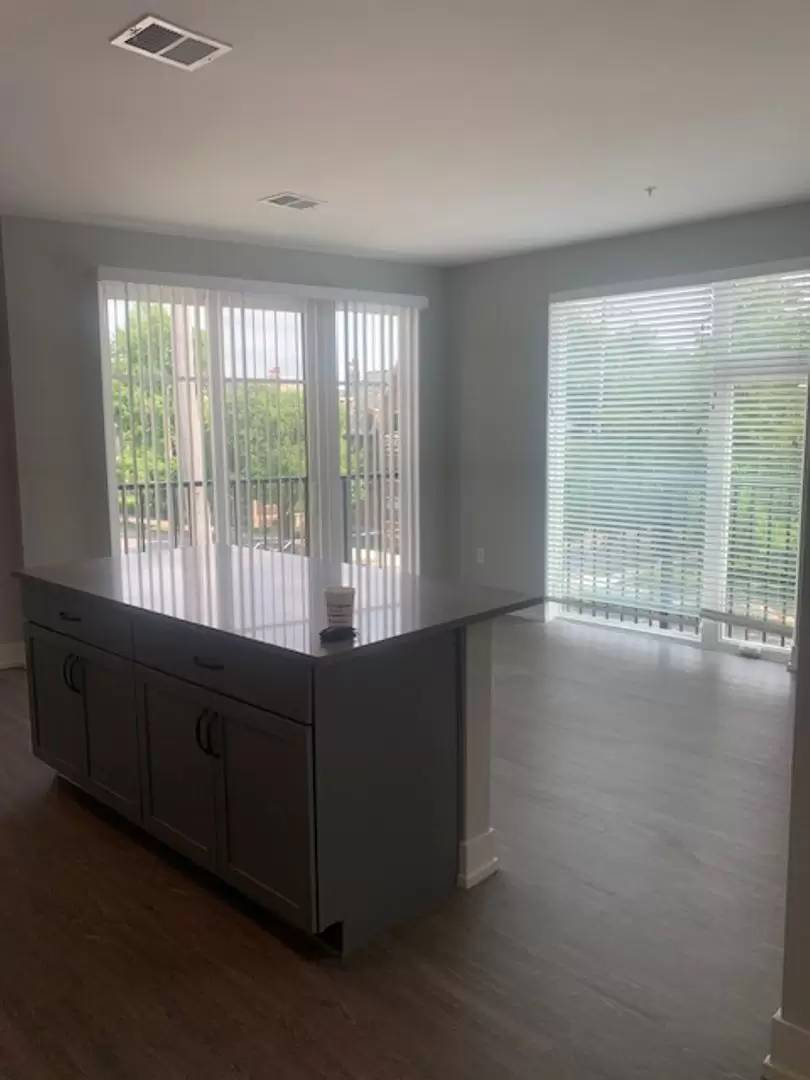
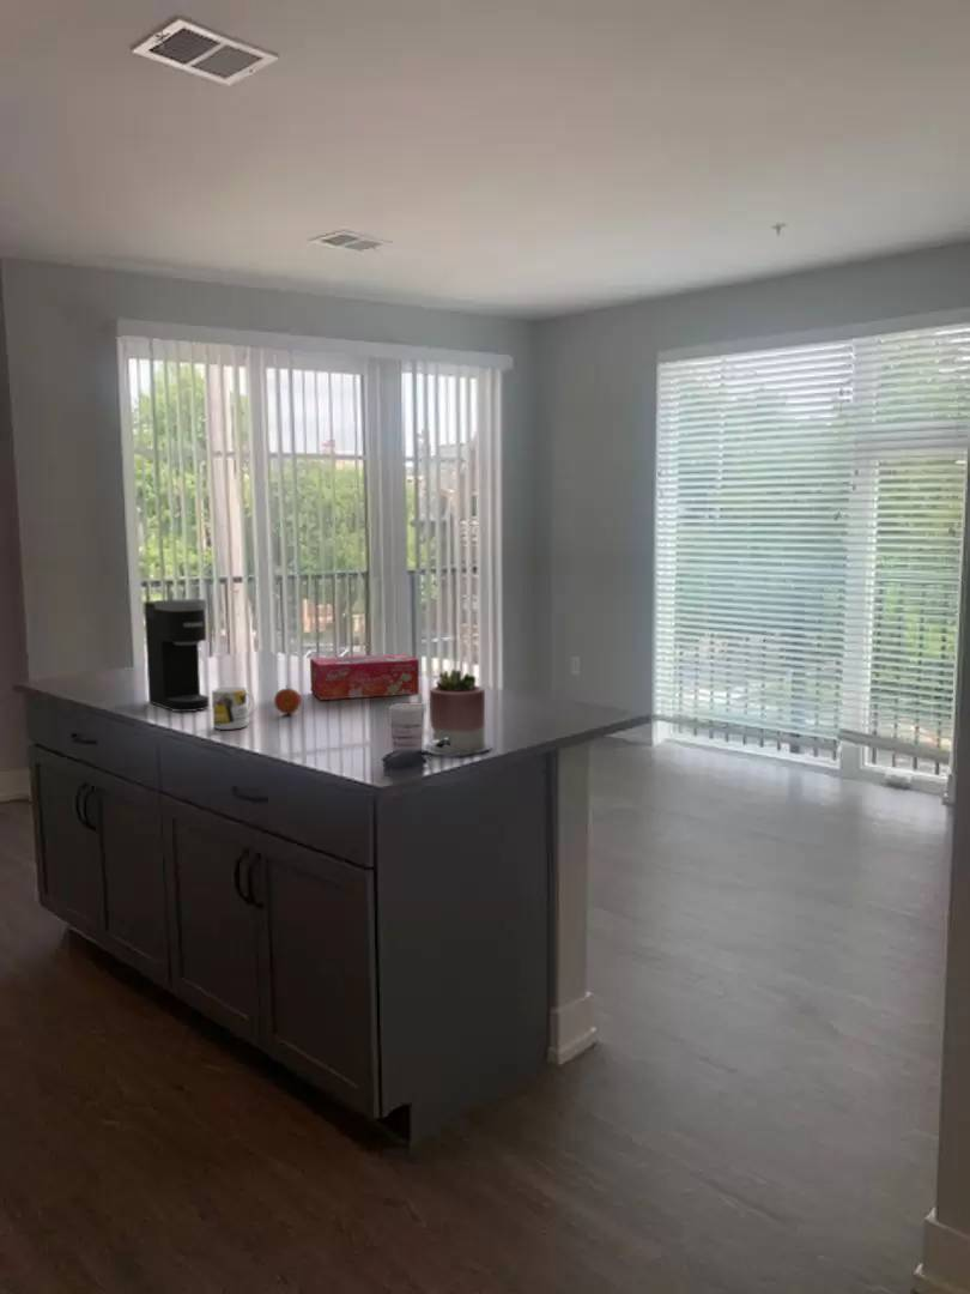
+ mug (235, 706)
+ tissue box (364, 676)
+ fruit (287, 699)
+ succulent planter (456, 709)
+ coffee maker (176, 652)
